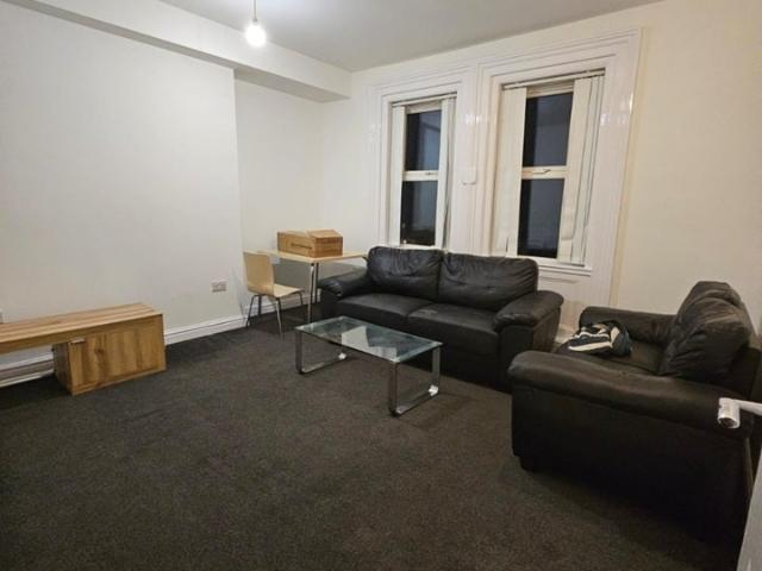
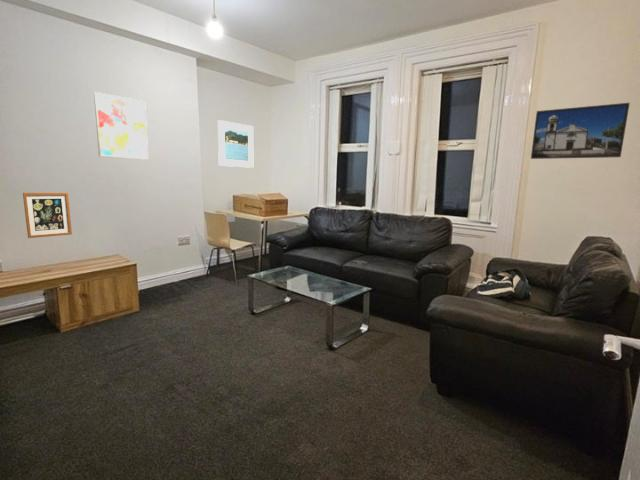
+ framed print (236, 145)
+ wall art (48, 214)
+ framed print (576, 132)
+ wall art (122, 128)
